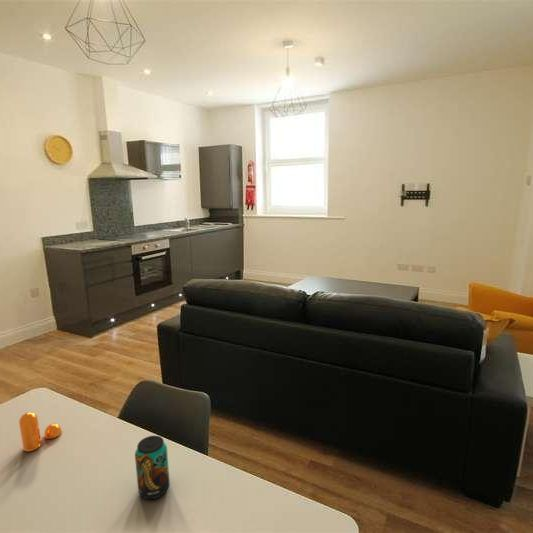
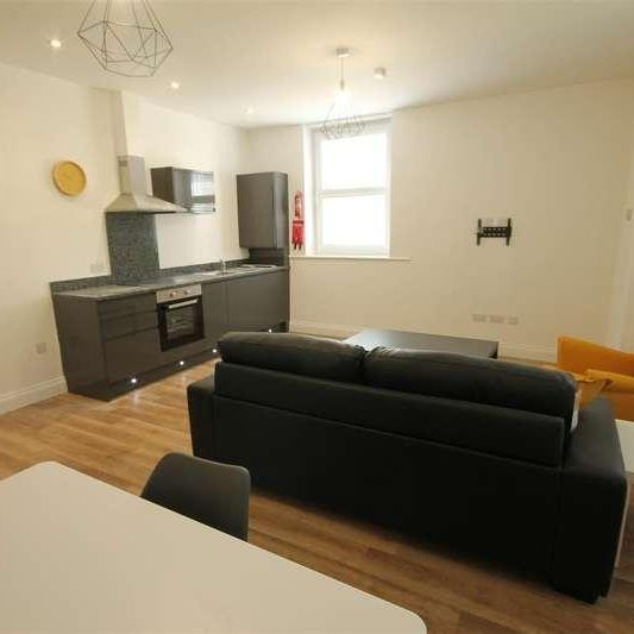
- beverage can (152, 466)
- pepper shaker (38, 424)
